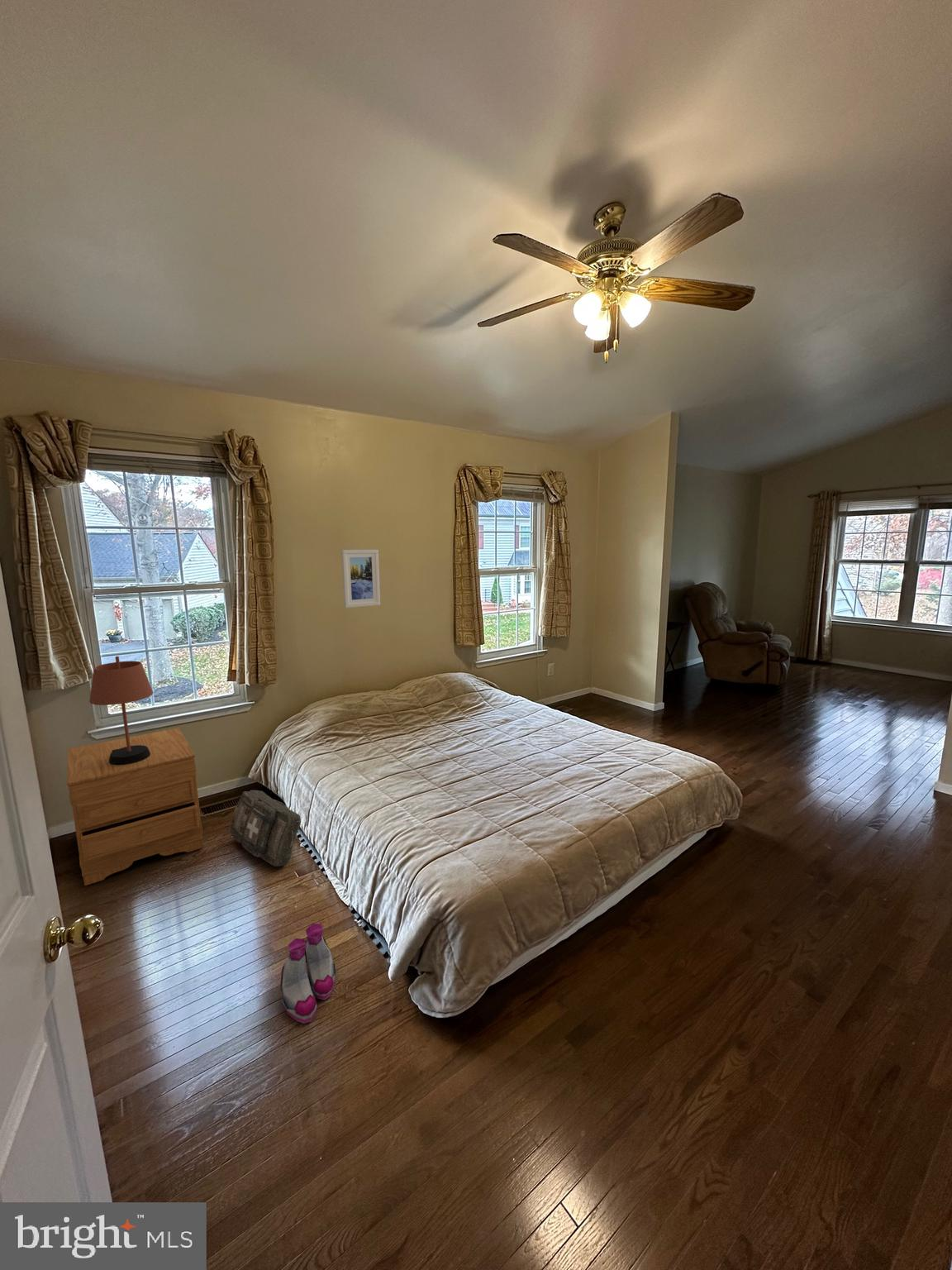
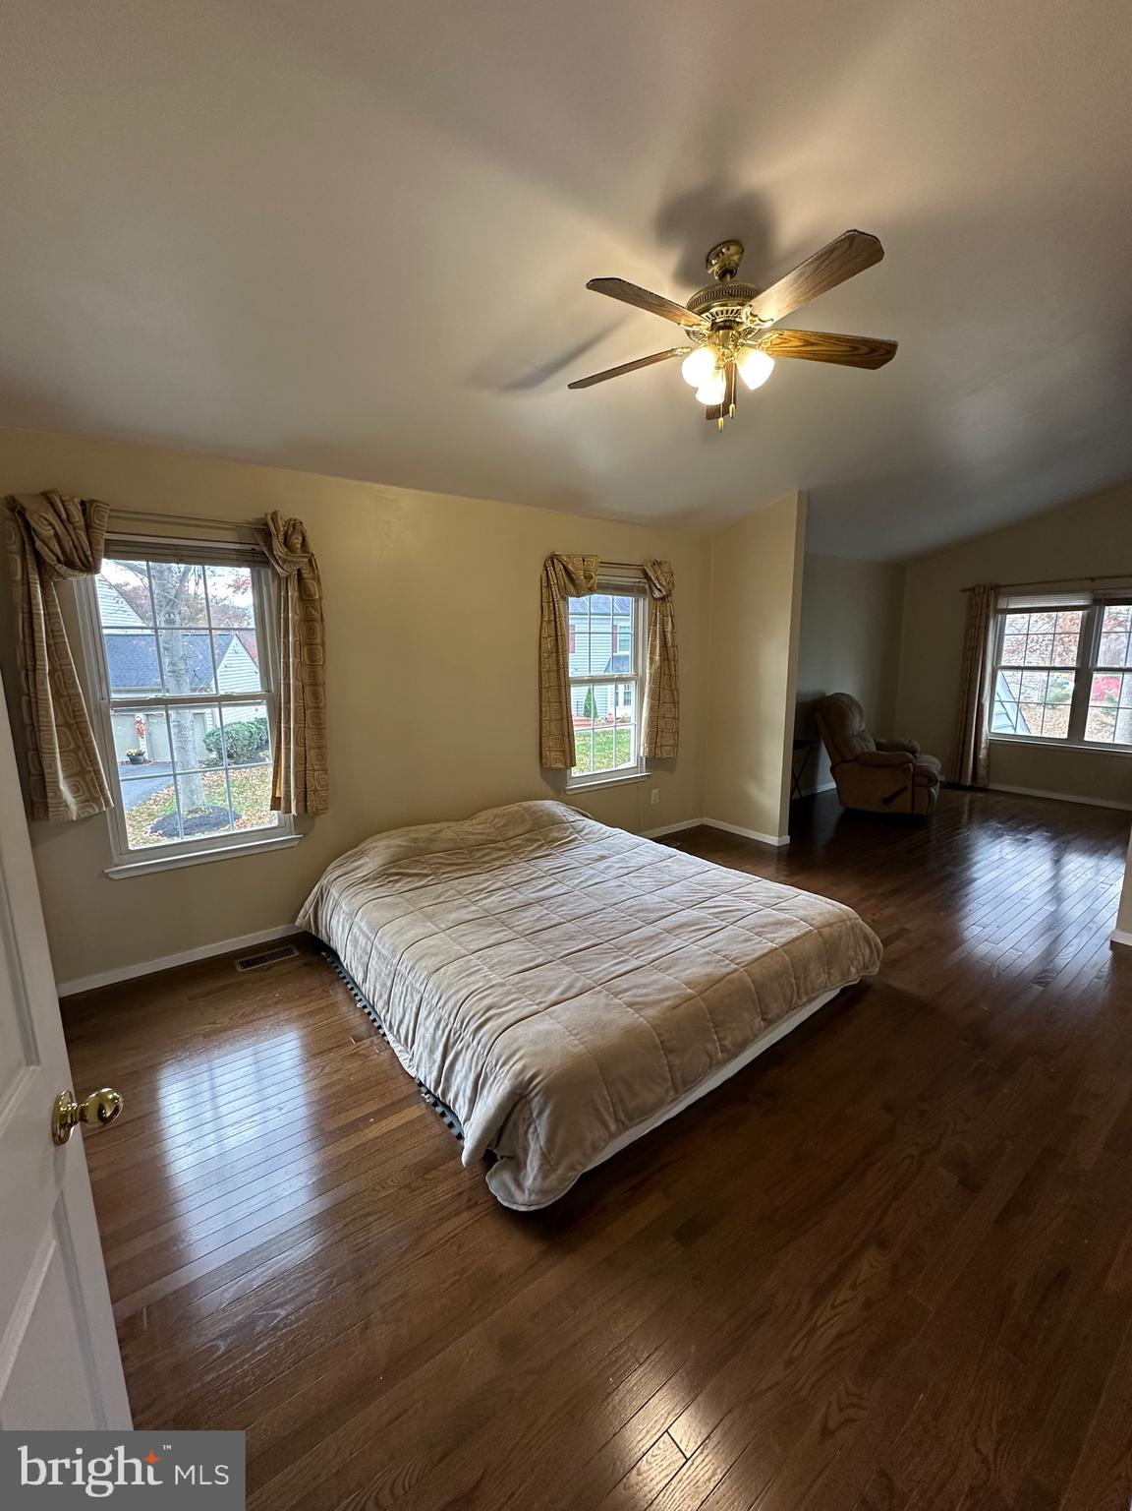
- boots (308, 962)
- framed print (361, 578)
- backpack (265, 826)
- table lamp (122, 707)
- nightstand (136, 800)
